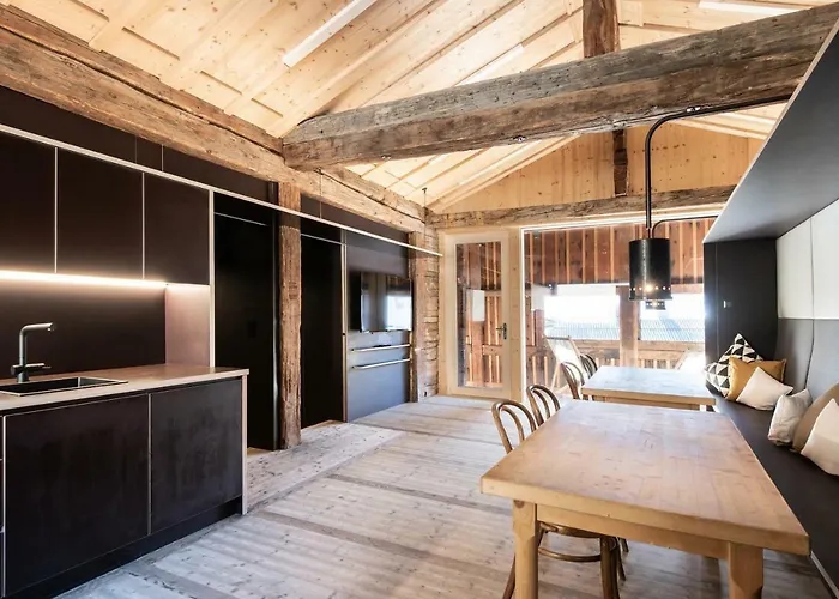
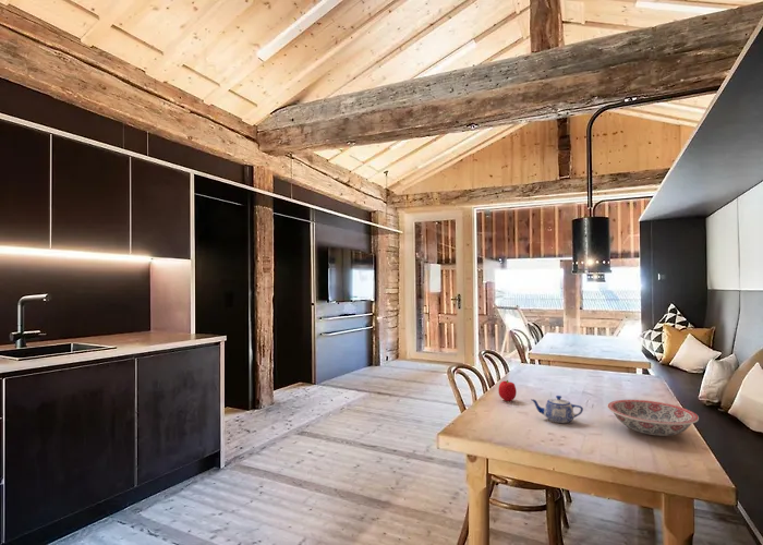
+ ceramic bowl (651, 421)
+ fruit (507, 389)
+ teapot (556, 408)
